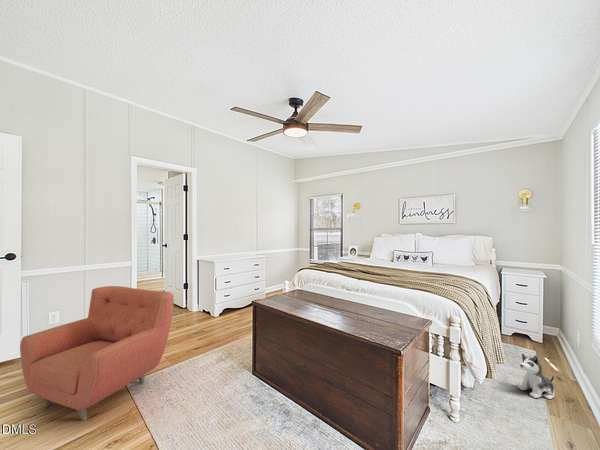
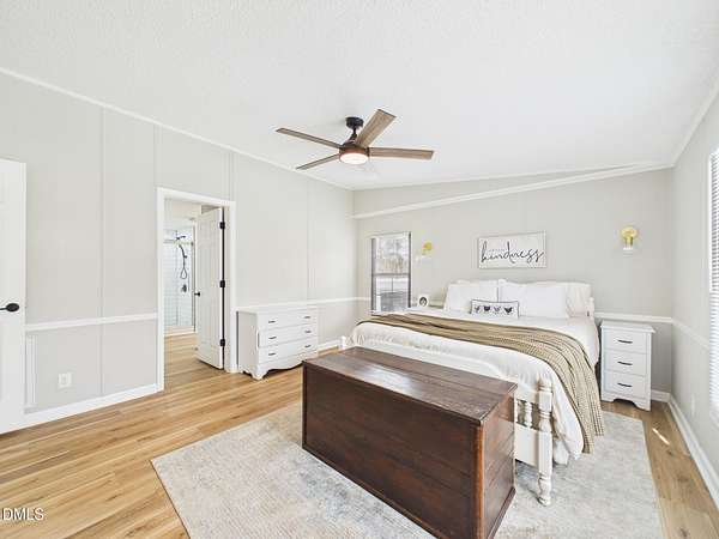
- armchair (105, 343)
- plush toy (538, 372)
